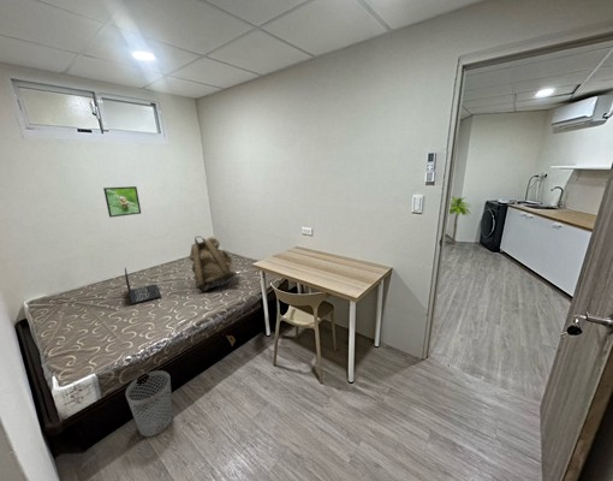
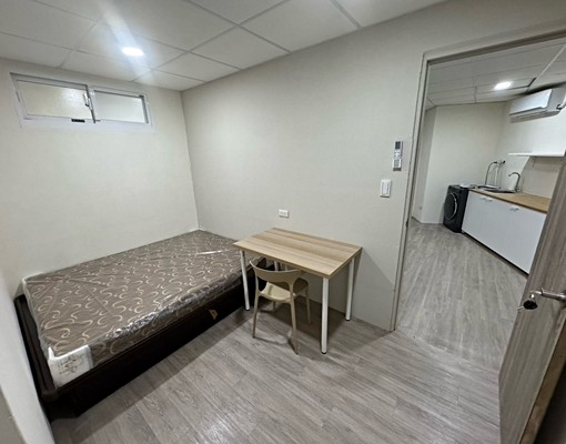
- palm tree (456, 220)
- wastebasket (151, 403)
- backpack (213, 260)
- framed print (123, 201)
- laptop (144, 286)
